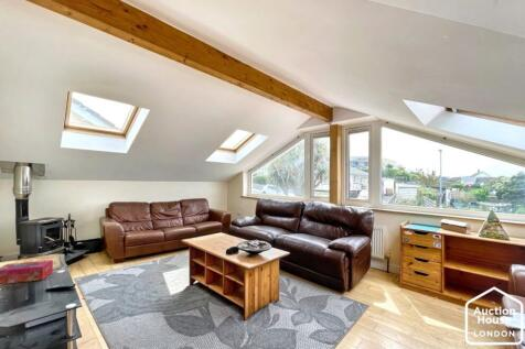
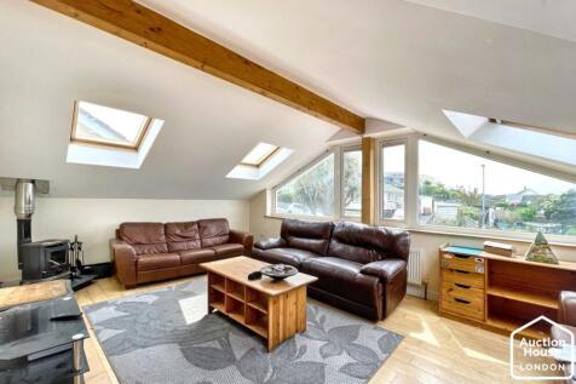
- tissue box (24, 271)
